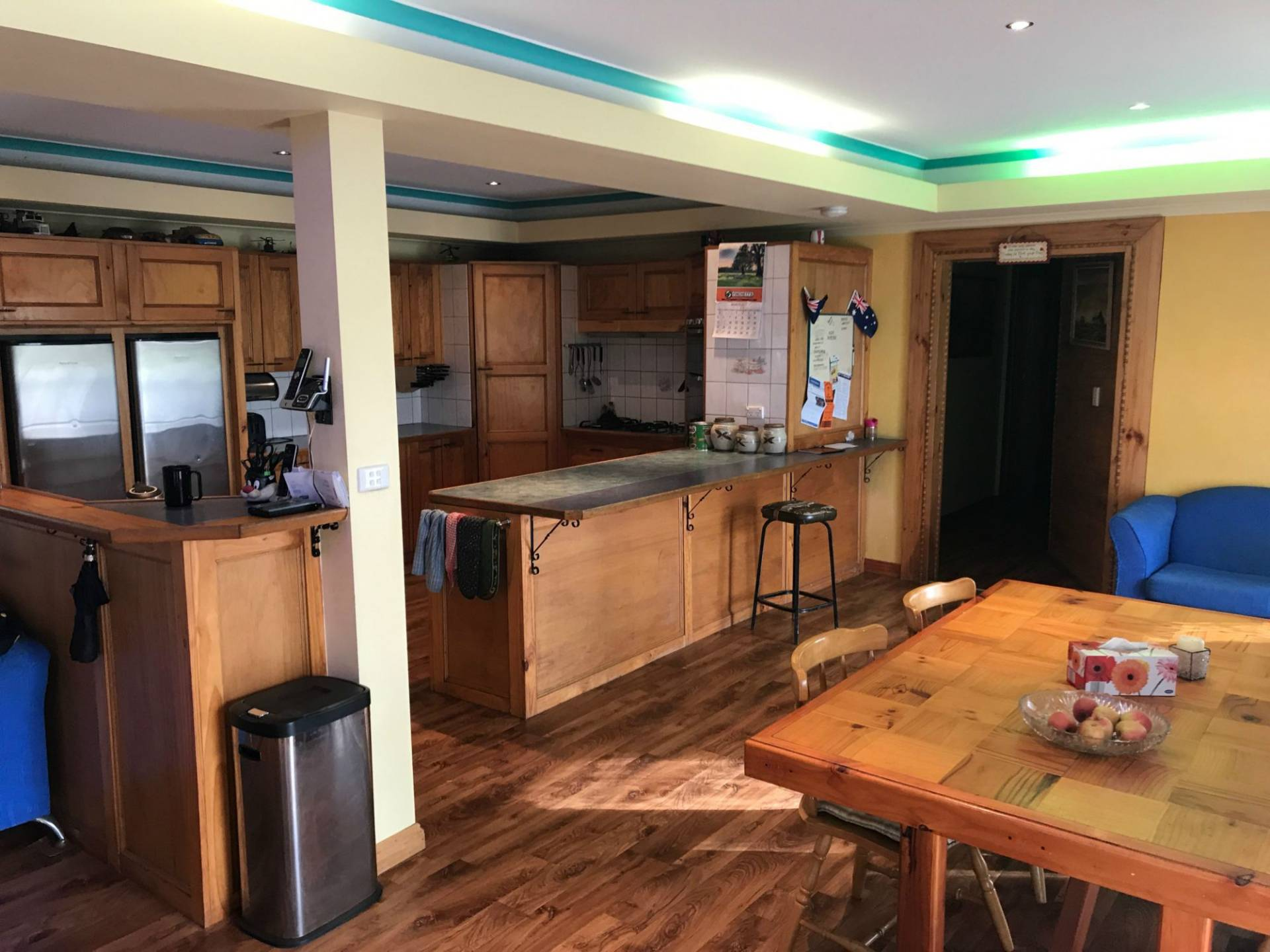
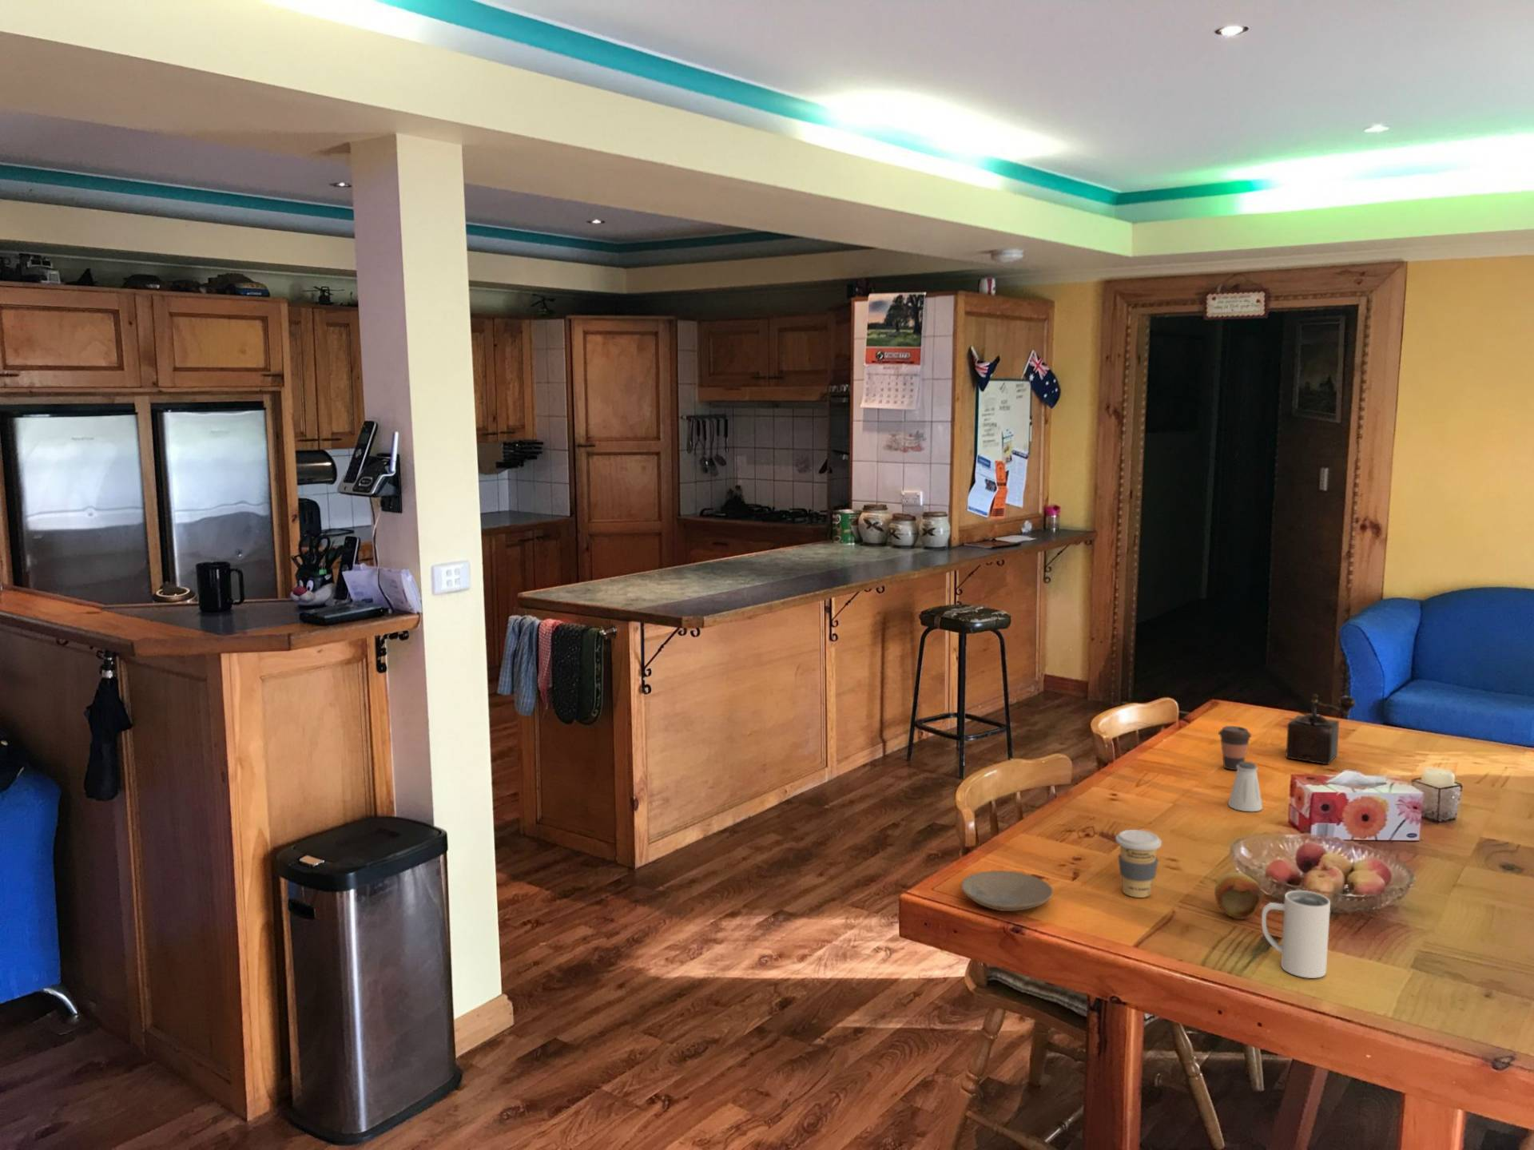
+ coffee cup (1137, 864)
+ mug (1295, 933)
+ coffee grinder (1324, 725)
+ fruit (1236, 895)
+ saltshaker (1245, 785)
+ plate (1006, 894)
+ coffee cup (1233, 748)
